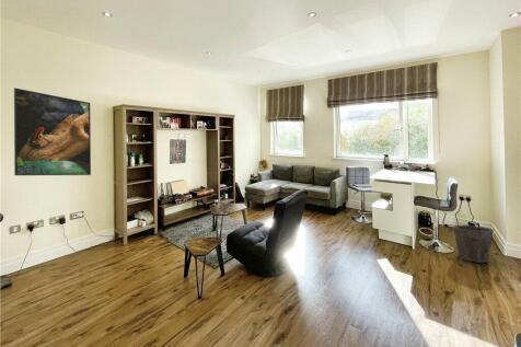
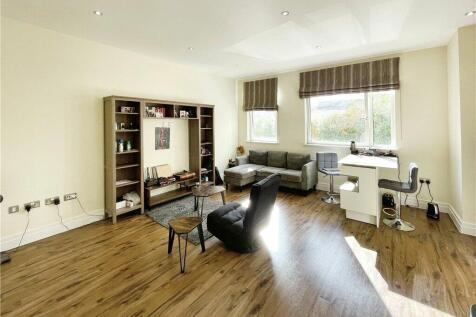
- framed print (56, 135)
- waste bin (473, 243)
